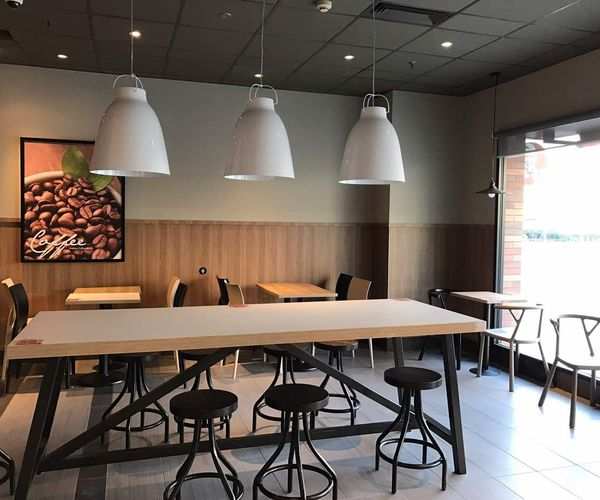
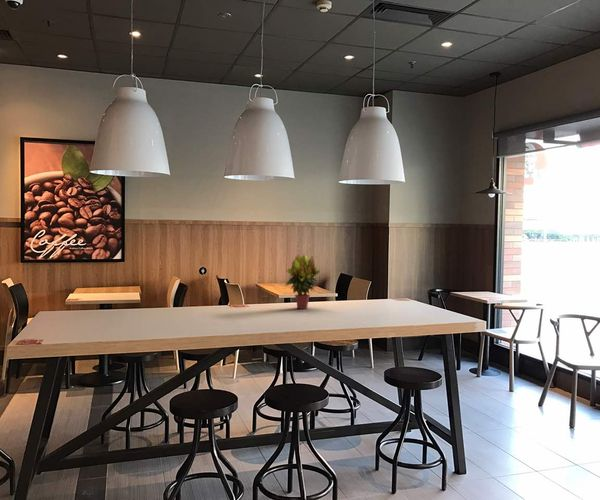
+ potted plant (301, 281)
